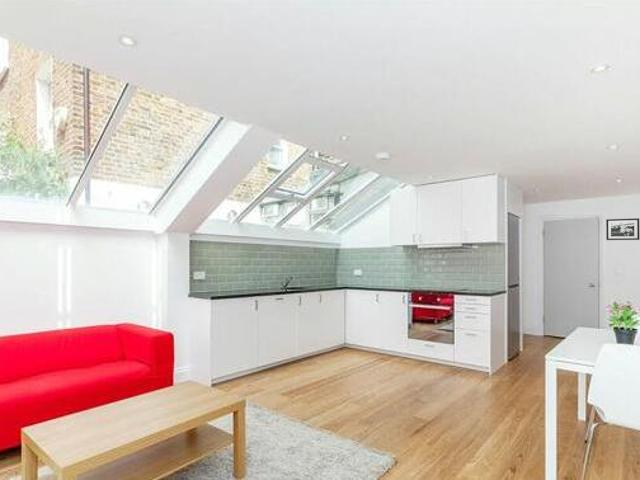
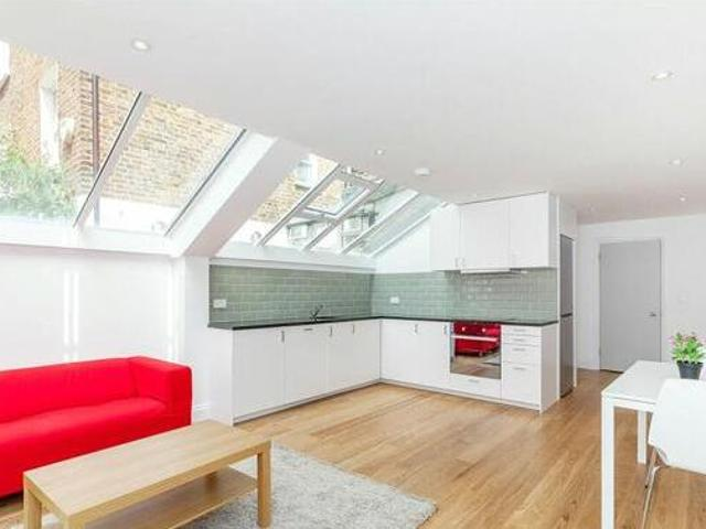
- picture frame (622, 229)
